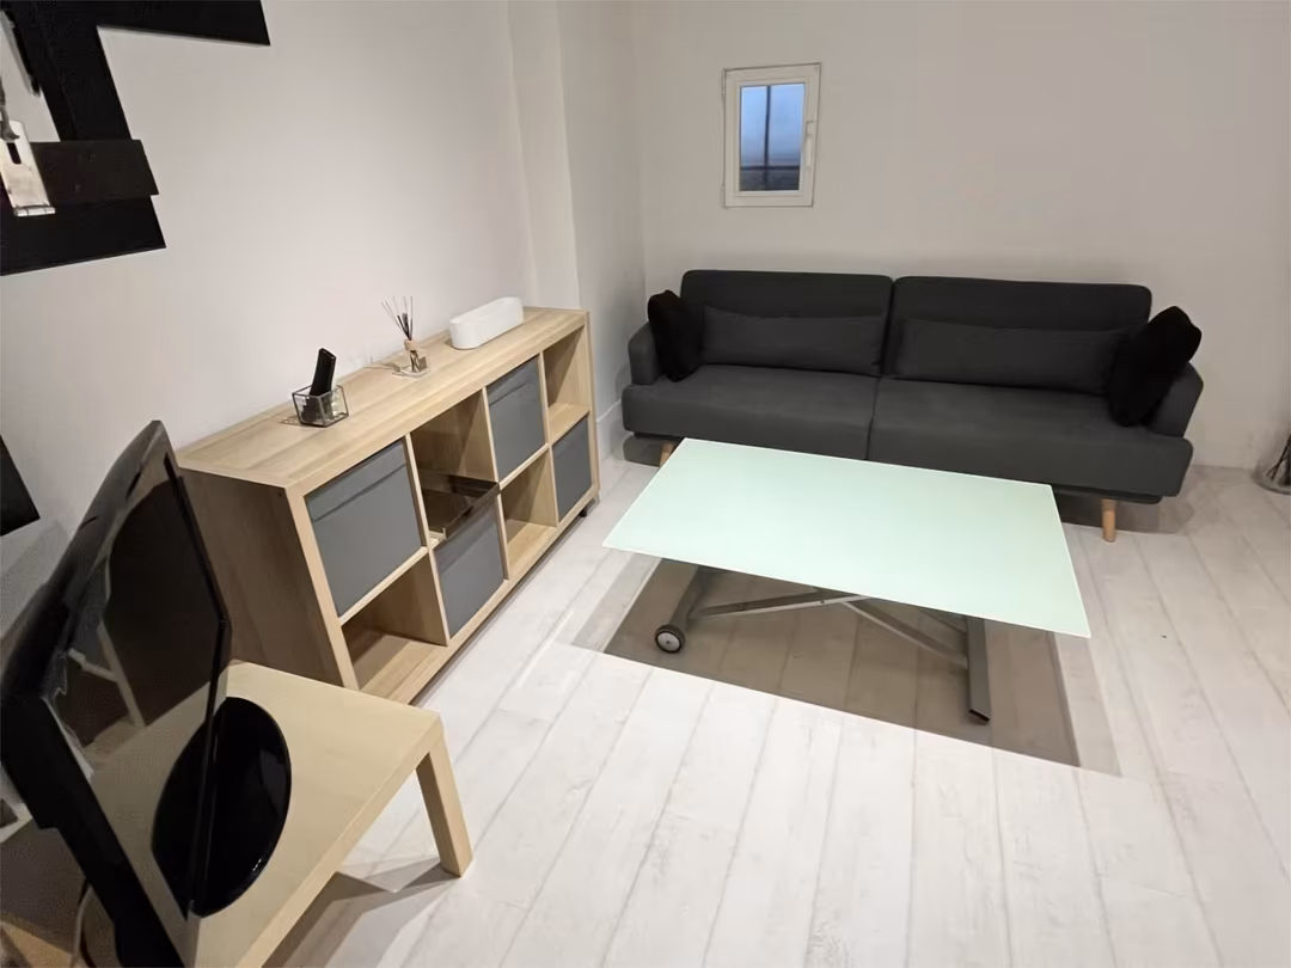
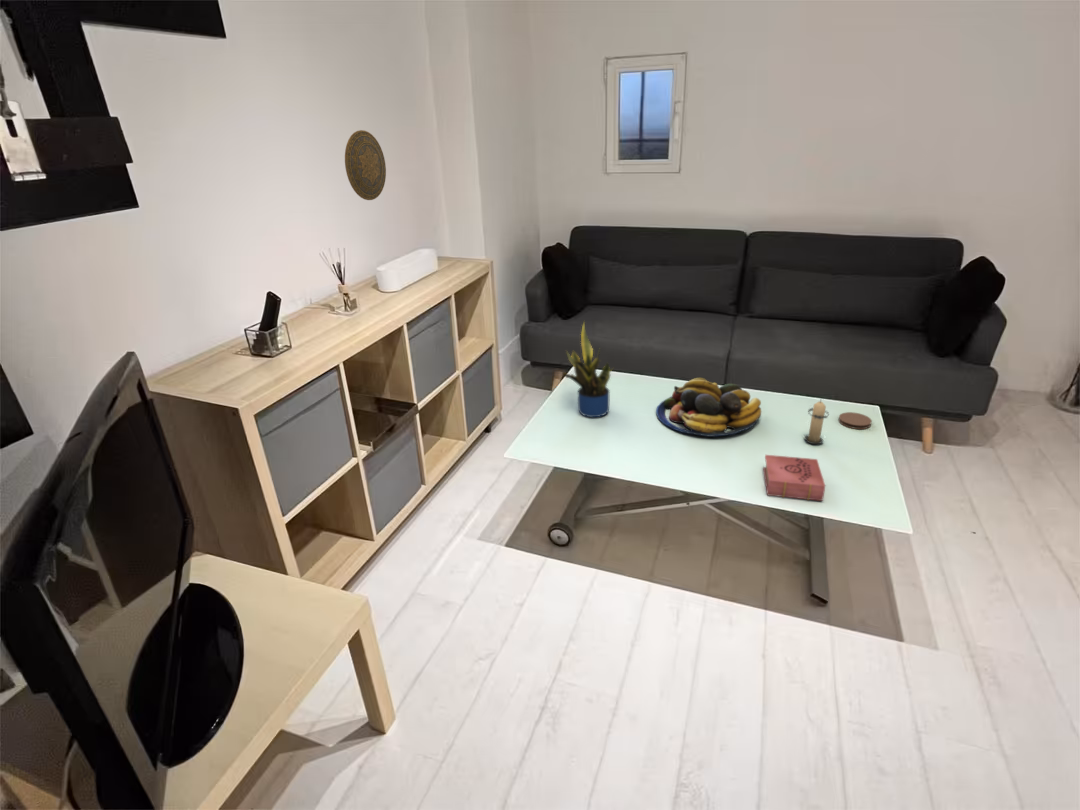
+ decorative plate (368, 165)
+ fruit bowl (707, 398)
+ book (792, 477)
+ coaster (854, 420)
+ candle (817, 420)
+ potted plant (586, 370)
